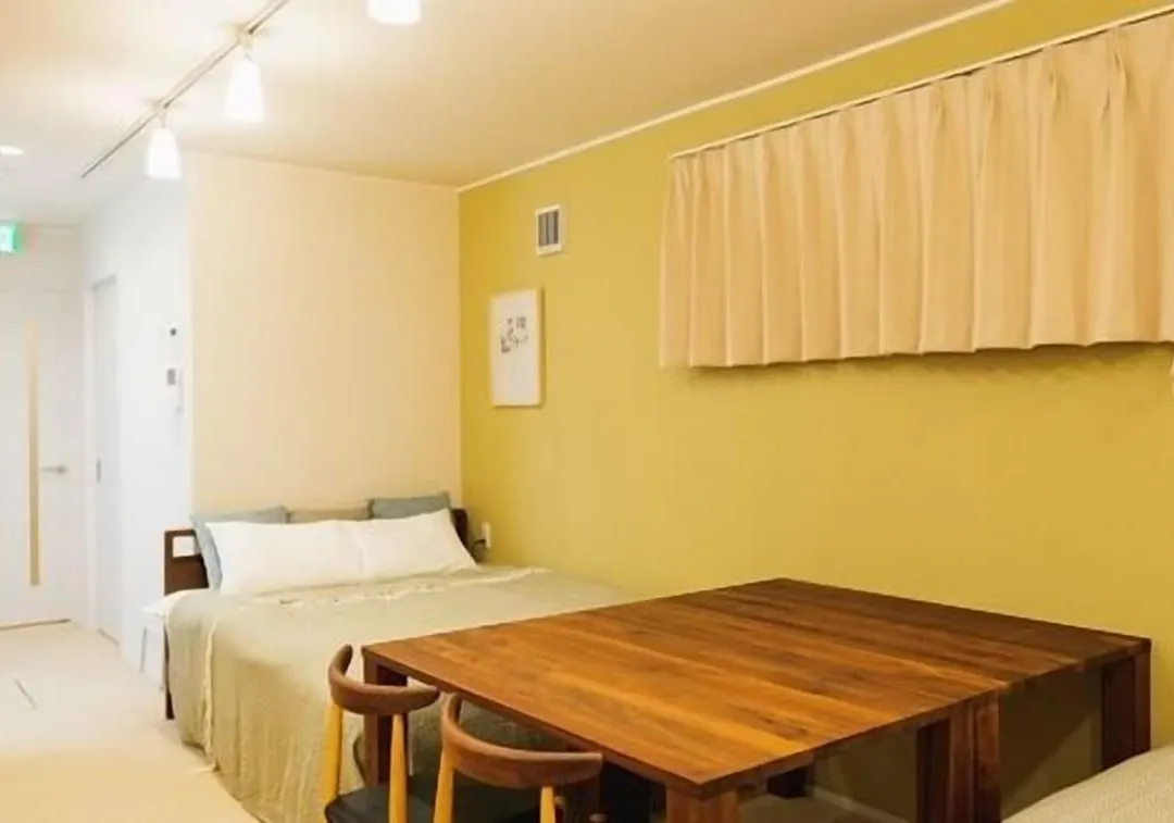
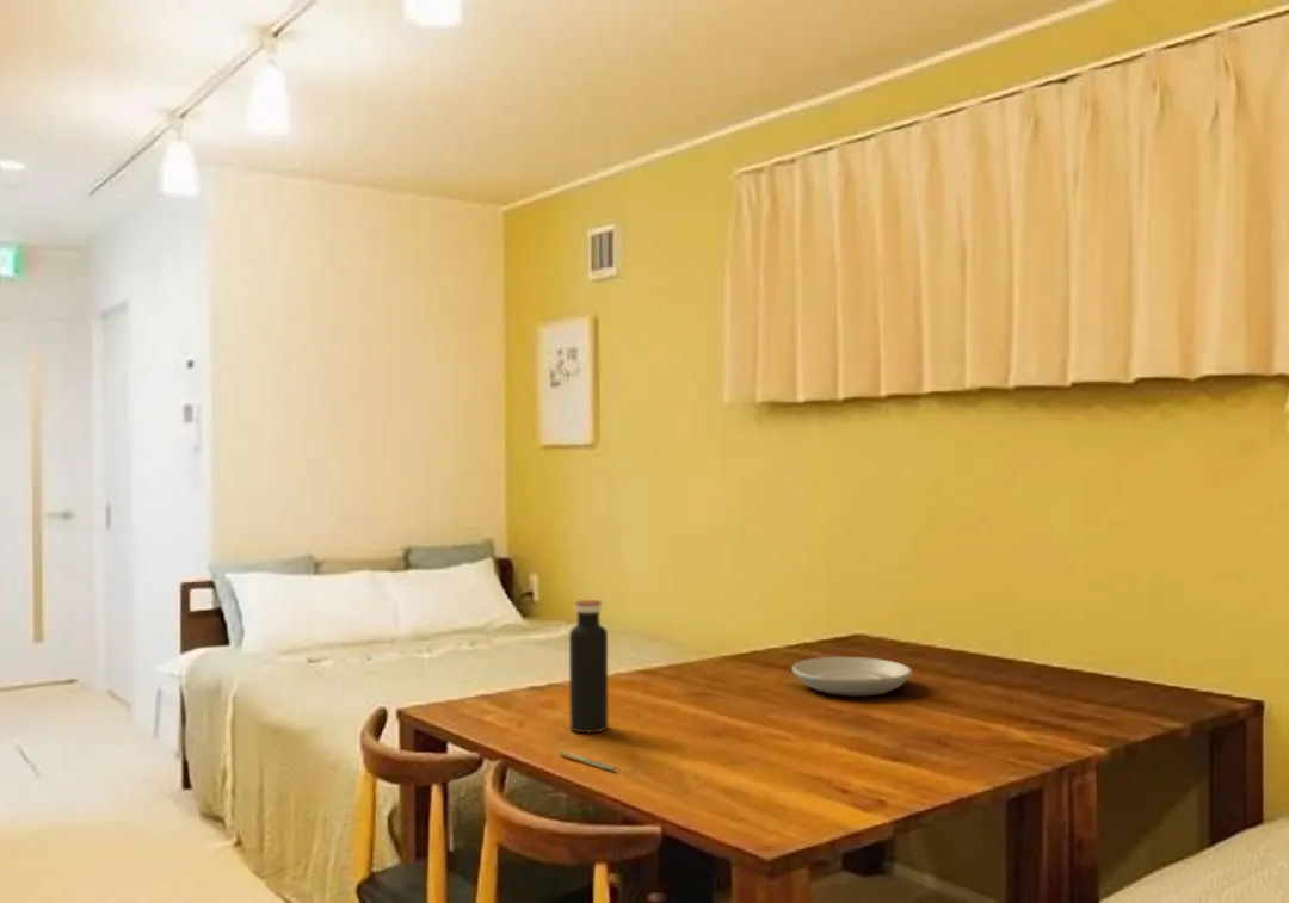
+ pen (586, 760)
+ plate (851, 676)
+ water bottle (588, 664)
